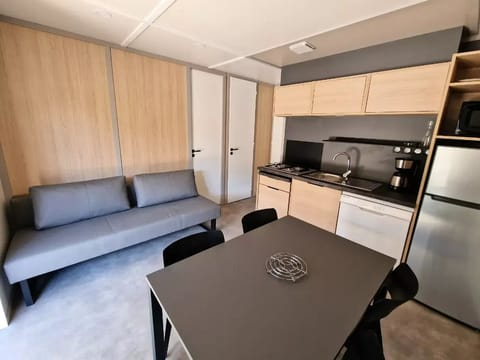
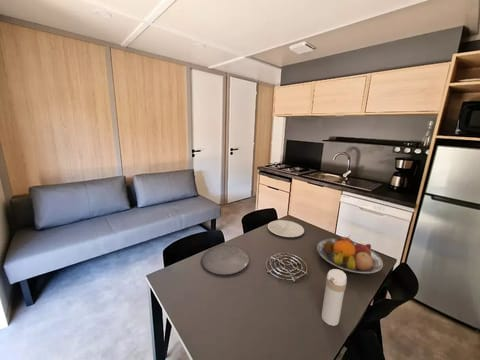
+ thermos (334, 296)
+ plate (285, 228)
+ fruit bowl (348, 251)
+ plate (225, 258)
